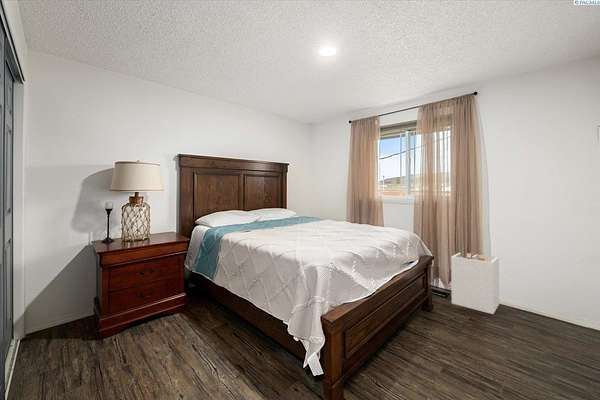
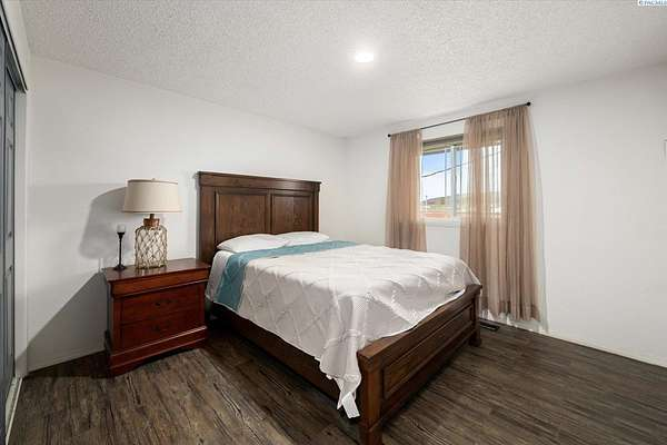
- laundry hamper (475, 280)
